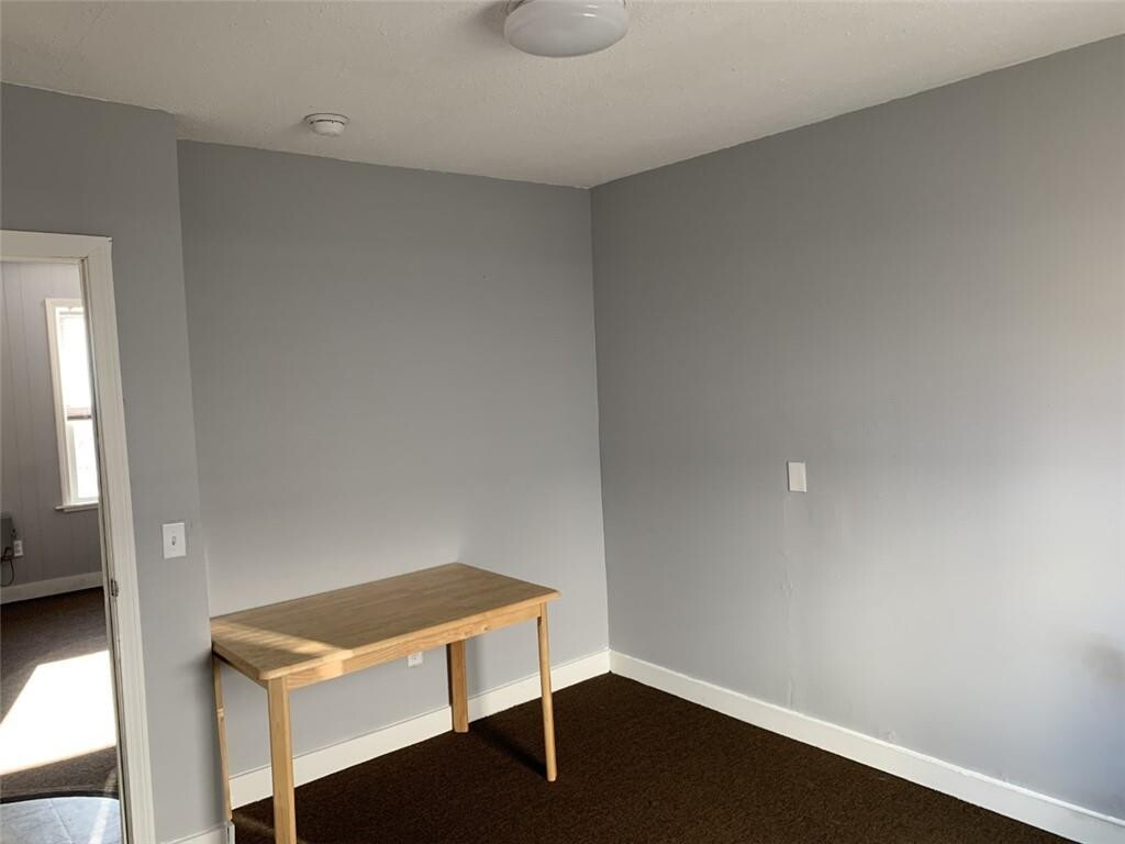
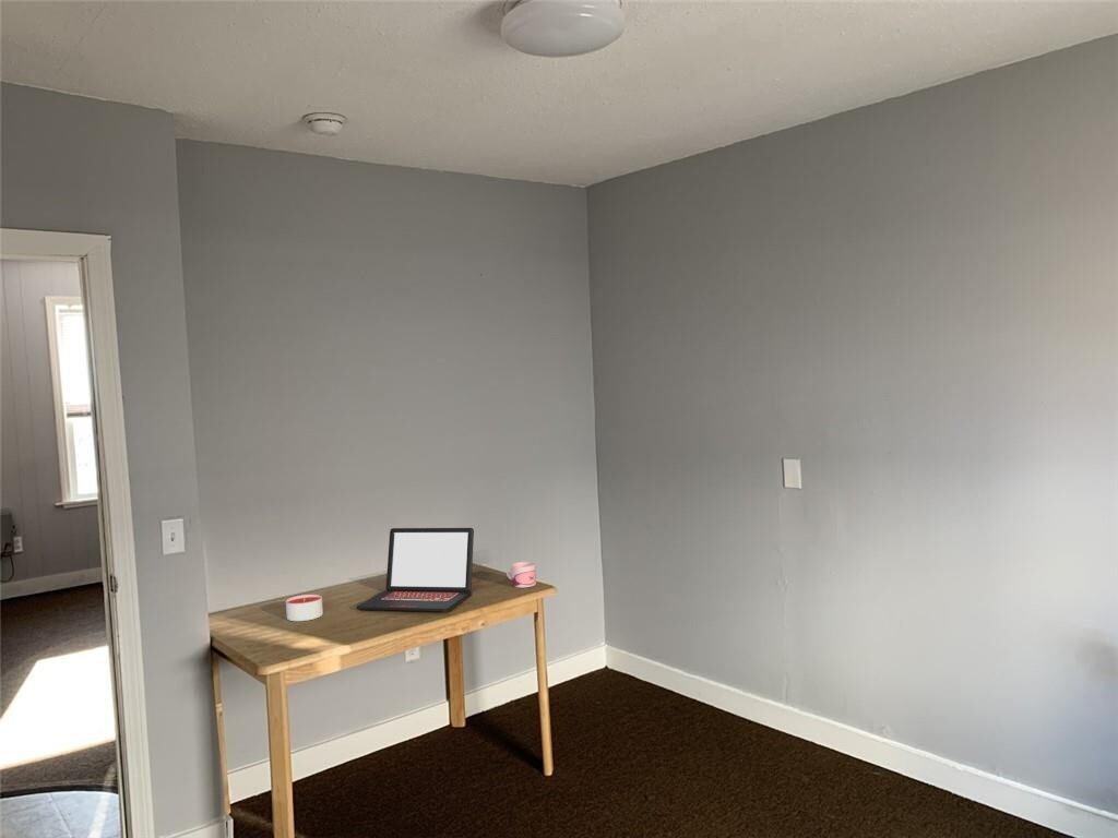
+ laptop (416, 567)
+ candle (304, 607)
+ mug (520, 574)
